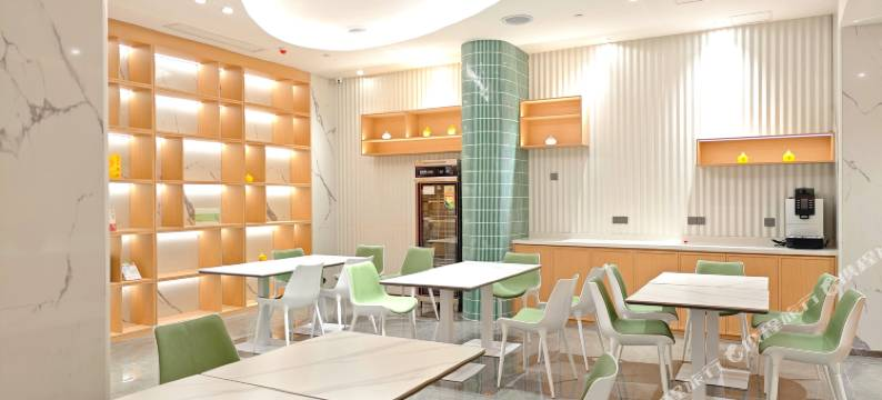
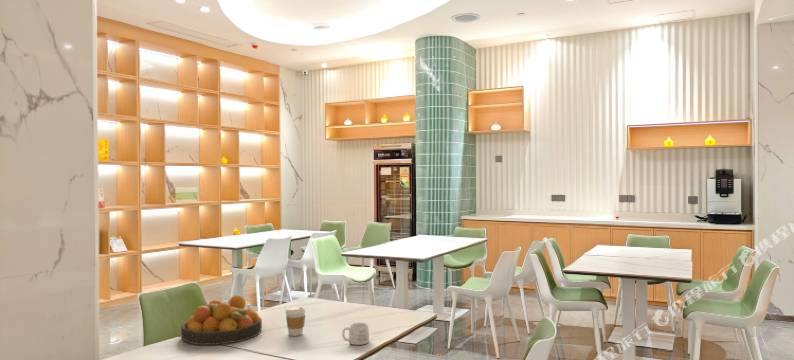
+ coffee cup (295, 320)
+ fruit bowl (222, 316)
+ mug (355, 334)
